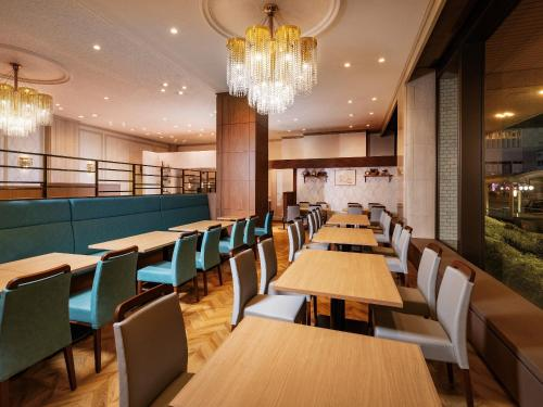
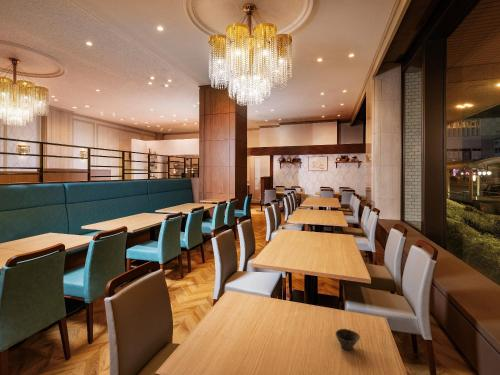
+ cup (348, 340)
